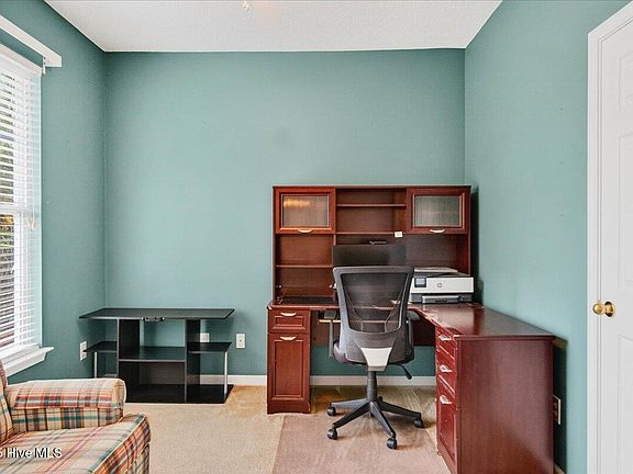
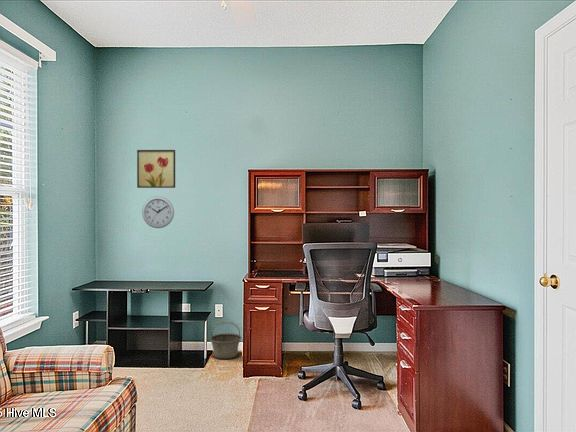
+ basket (225, 338)
+ wall clock (157, 212)
+ wall art (156, 168)
